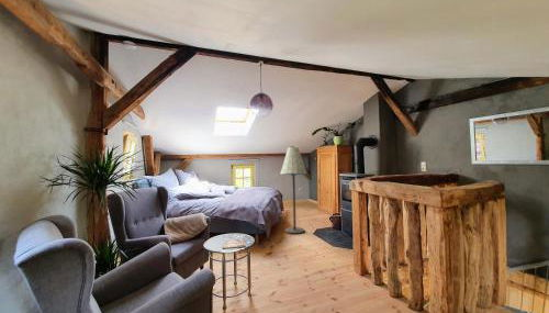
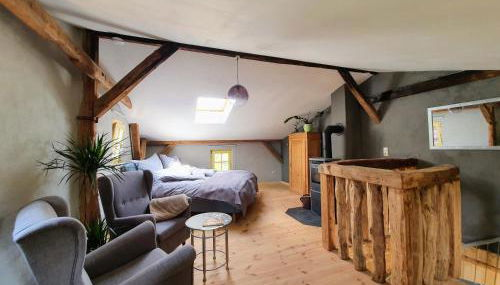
- floor lamp (293, 188)
